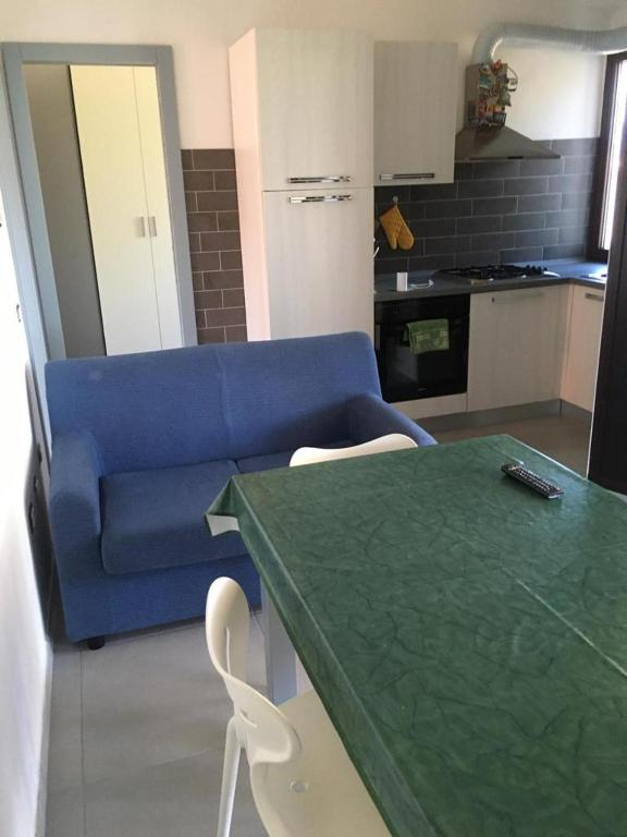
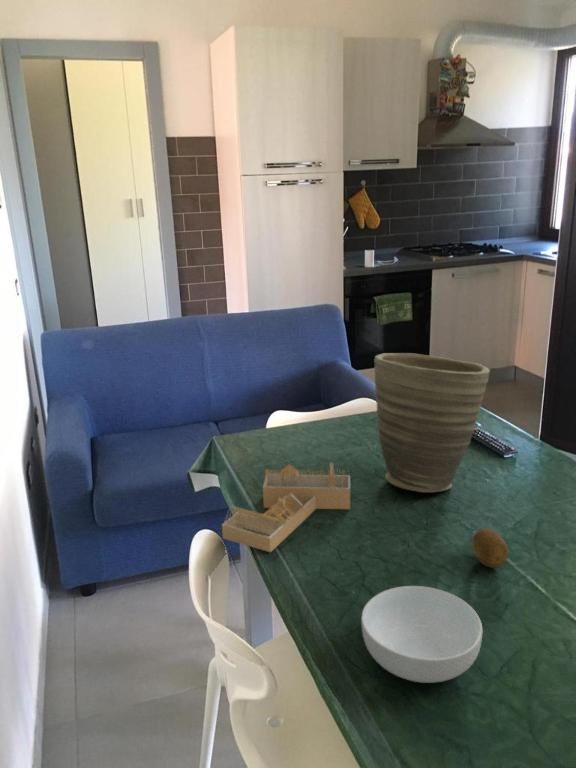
+ vase (428, 418)
+ fruit (489, 548)
+ cereal bowl (420, 639)
+ house frame (288, 499)
